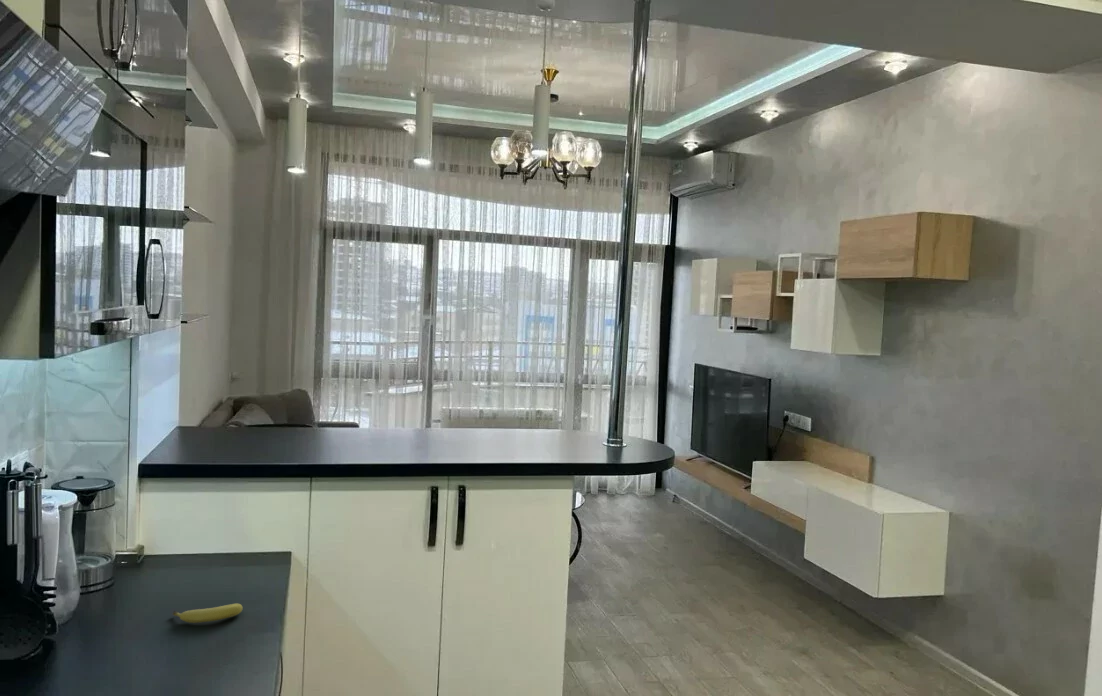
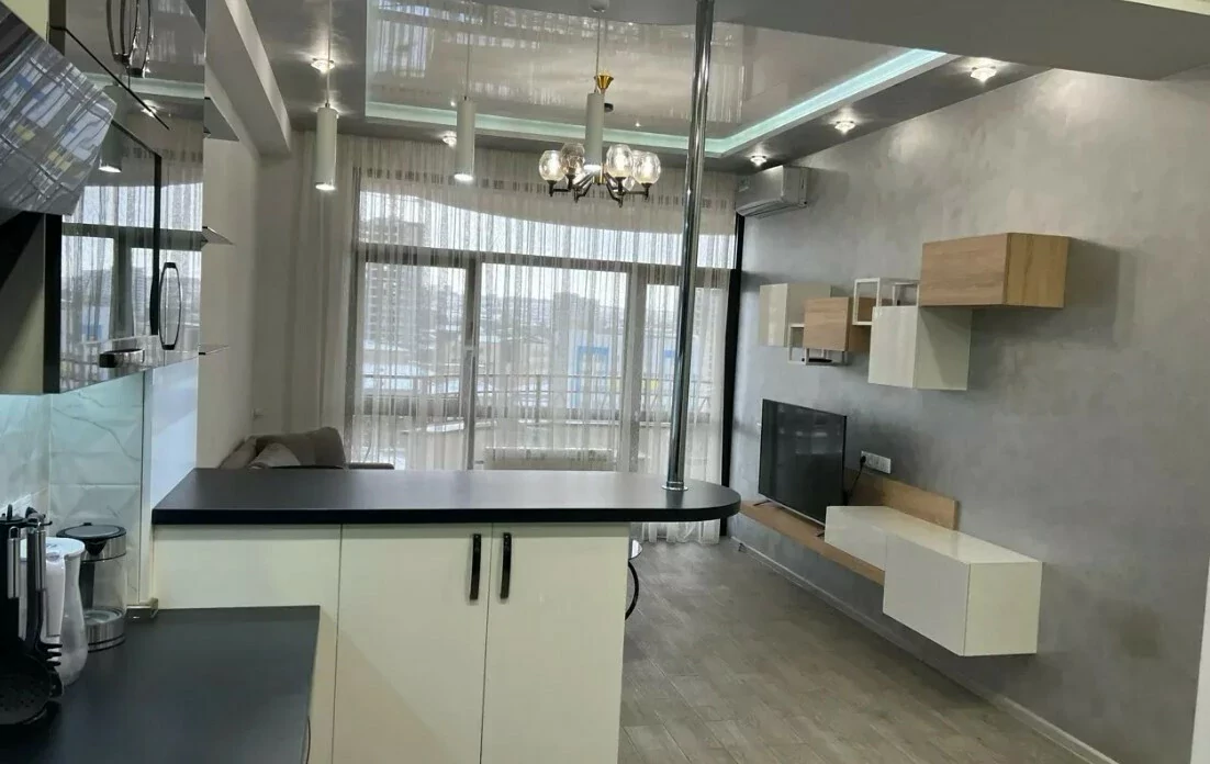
- fruit (207, 611)
